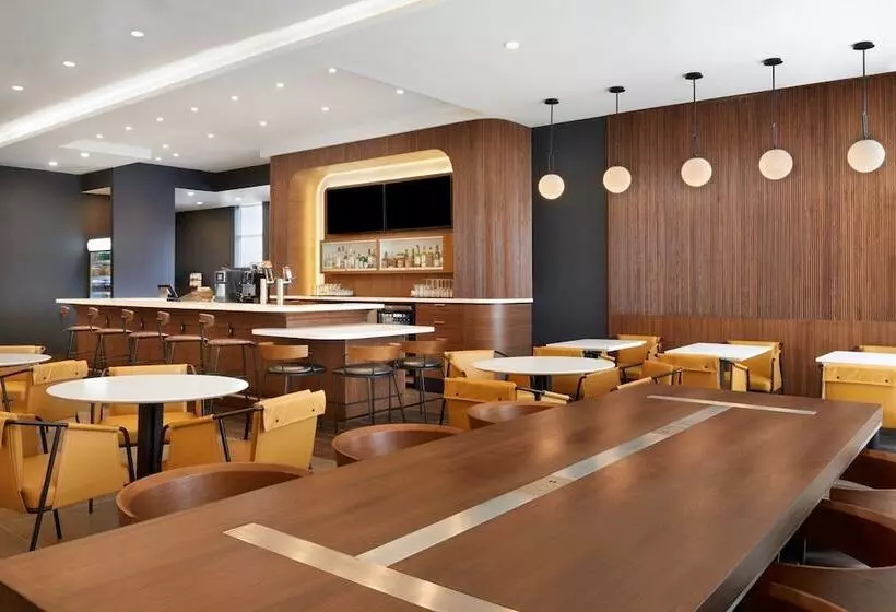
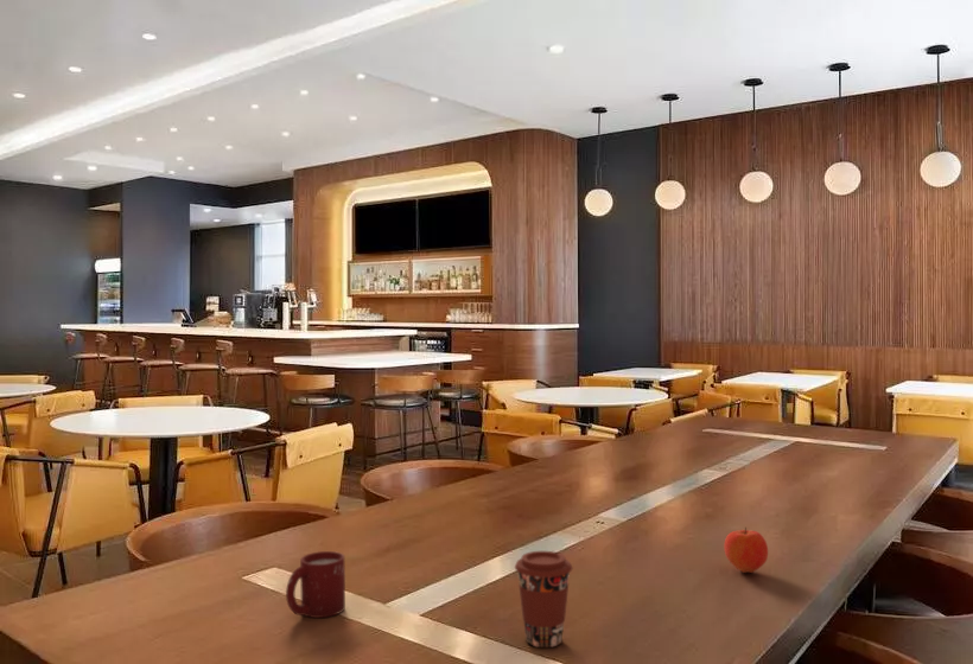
+ apple (745, 549)
+ cup (314, 586)
+ coffee cup (543, 598)
